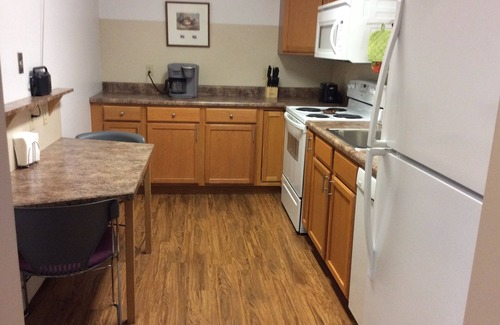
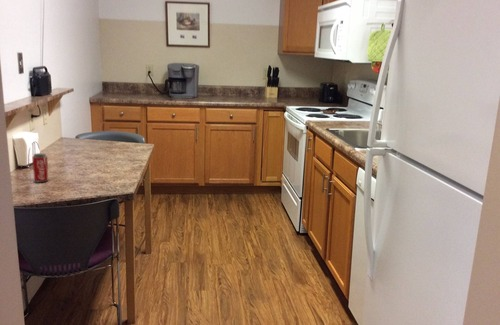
+ beverage can (40, 167)
